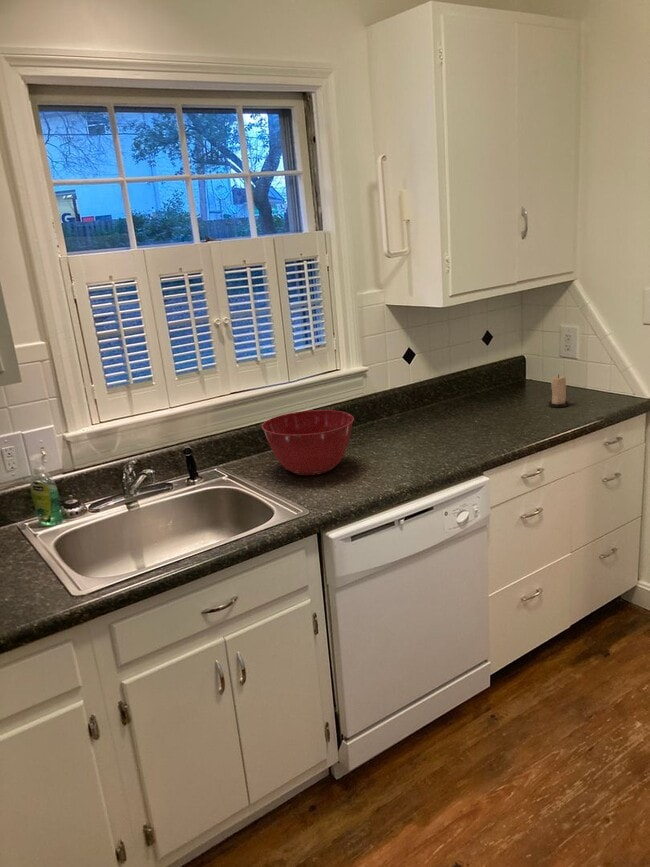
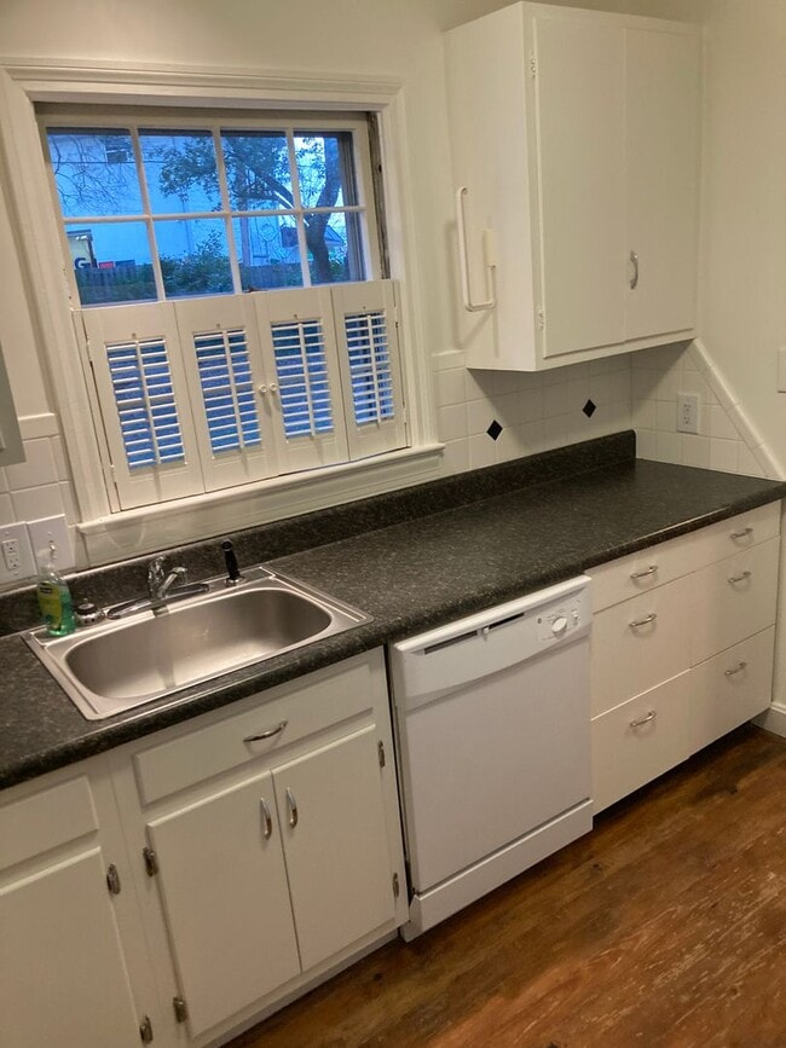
- candle (558, 389)
- mixing bowl (310, 444)
